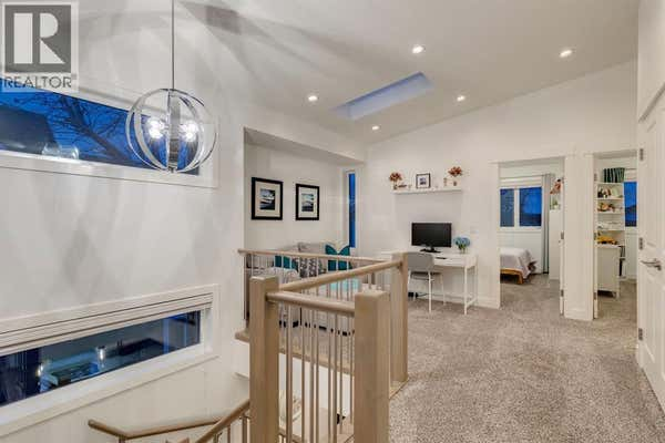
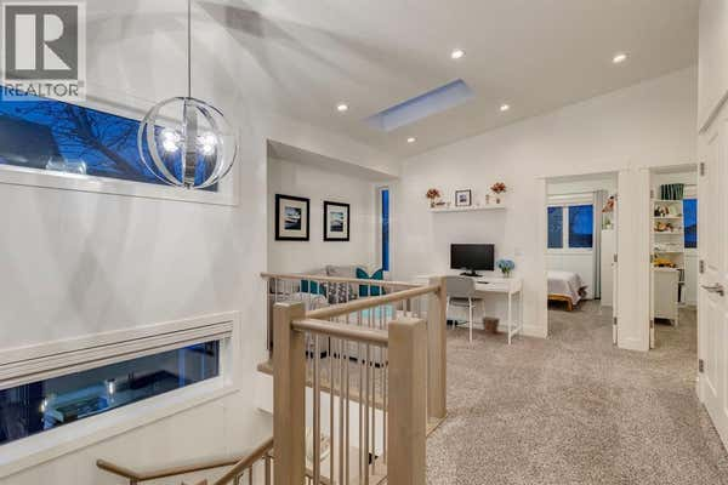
+ plant pot (490, 325)
